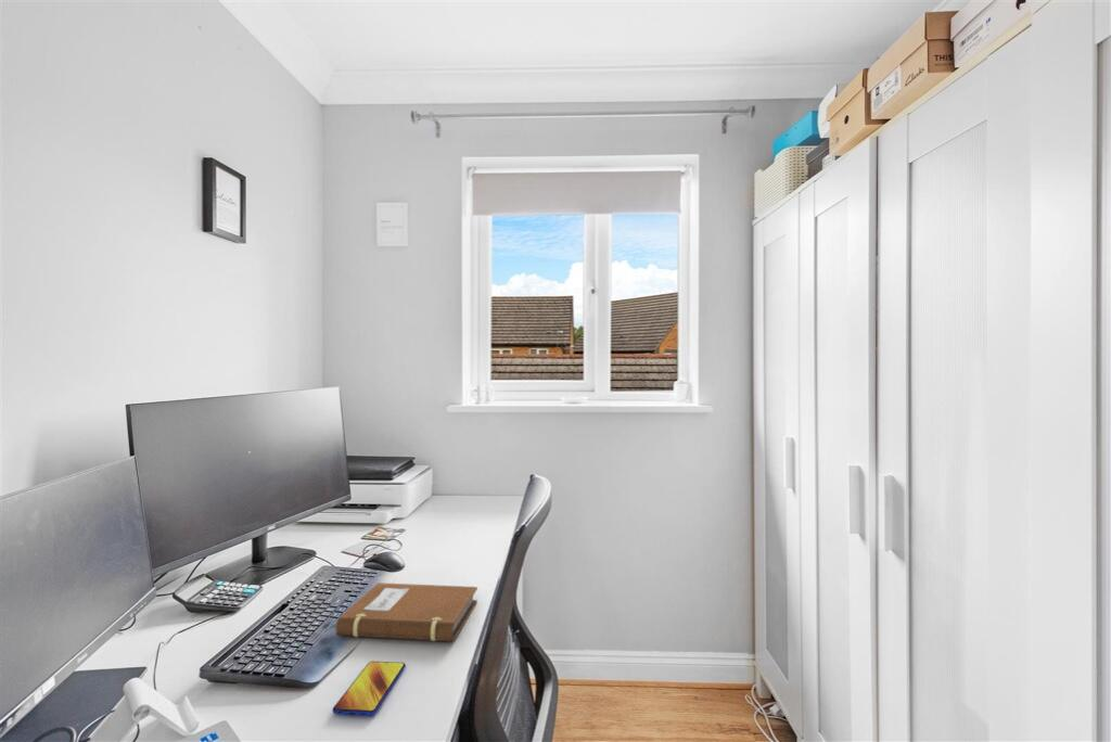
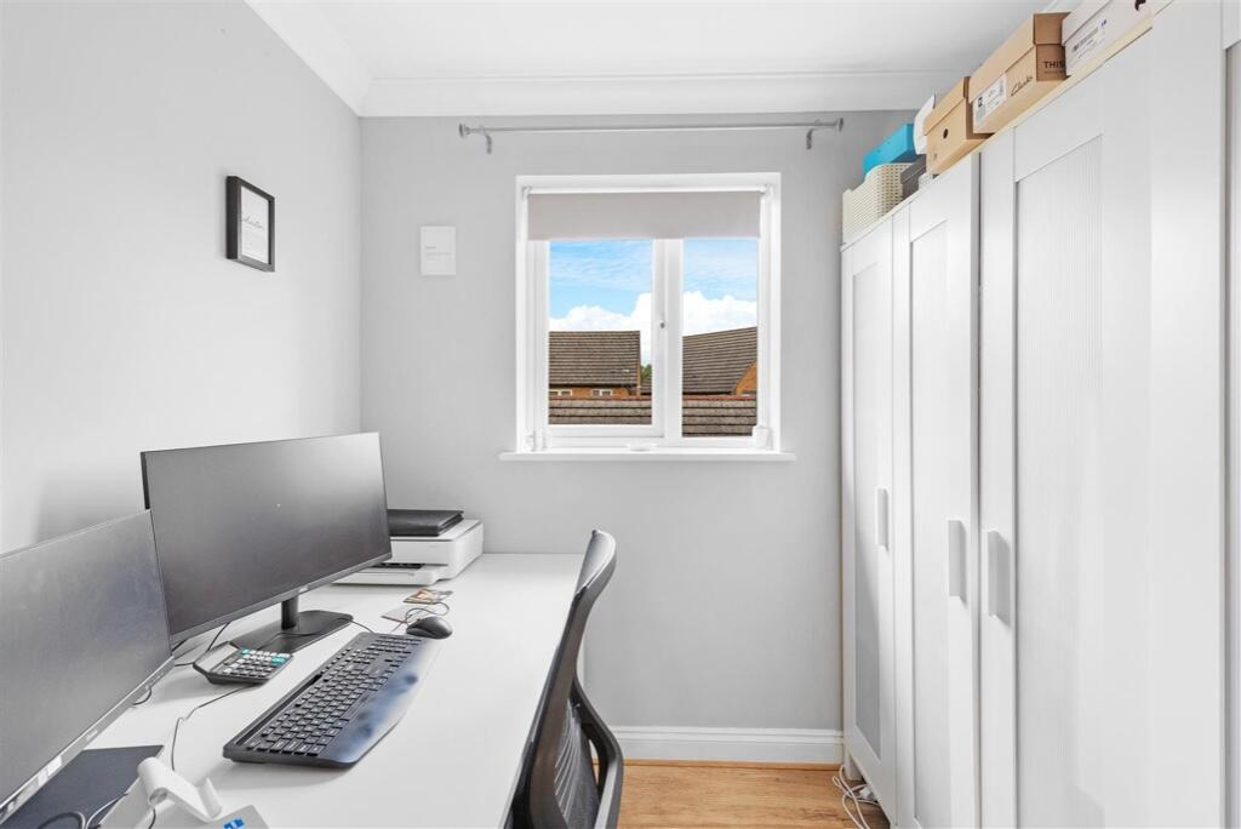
- notebook (408, 610)
- smartphone (371, 686)
